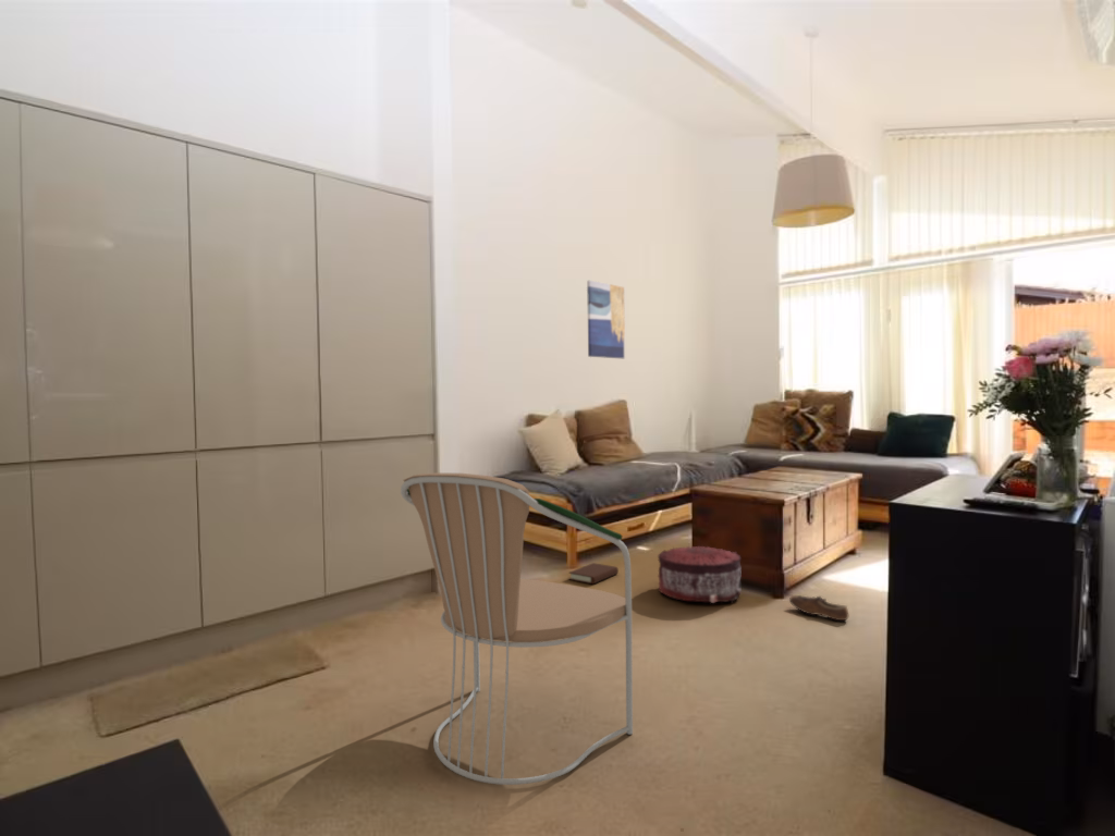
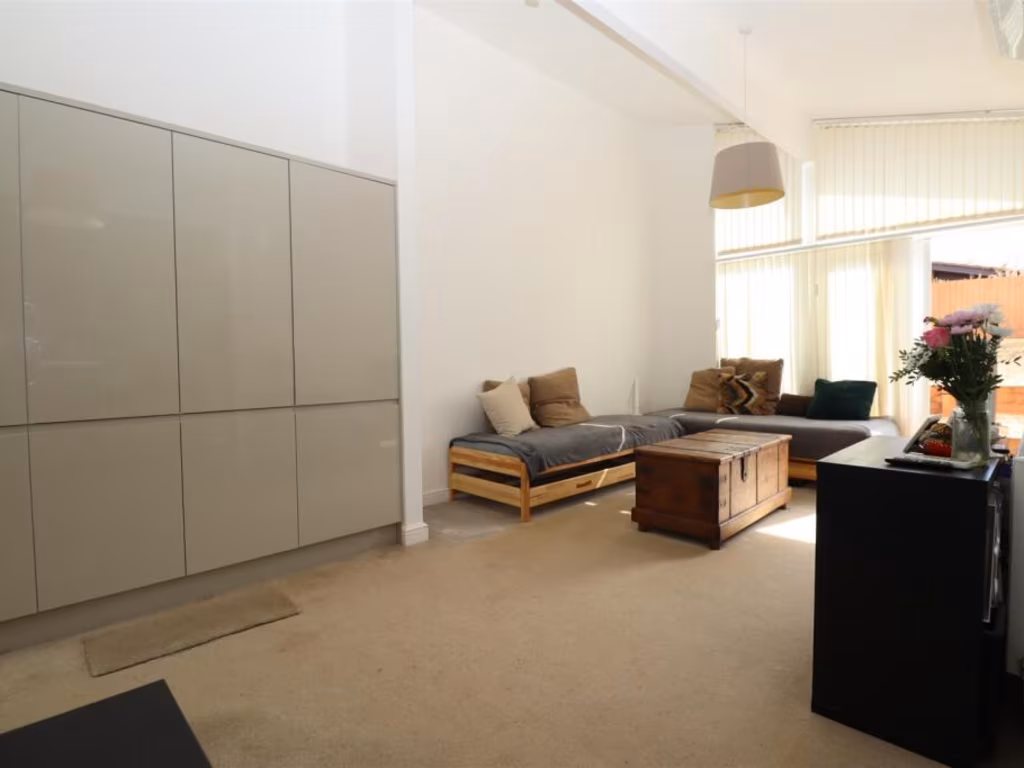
- book (593, 573)
- armchair (516, 600)
- pouf (700, 571)
- wall art (606, 320)
- shoe (817, 605)
